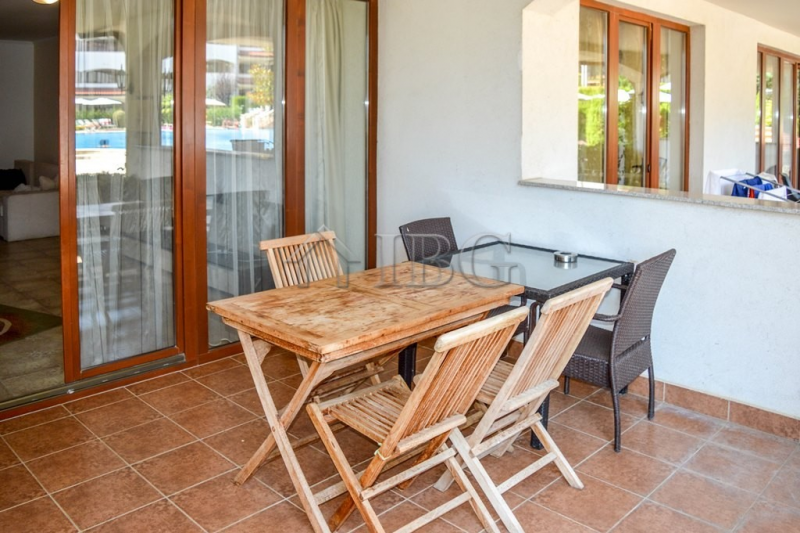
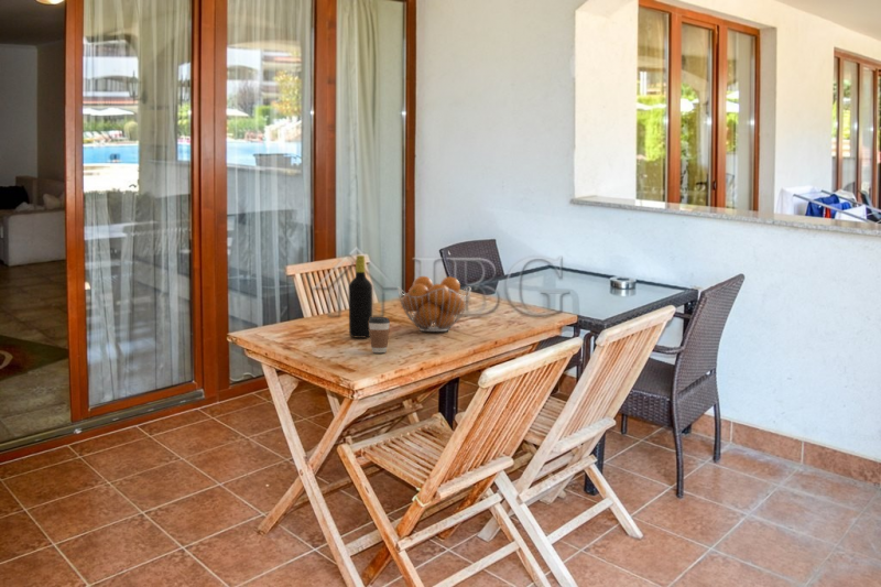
+ fruit basket (434, 303)
+ bottle (360, 296)
+ coffee cup (379, 335)
